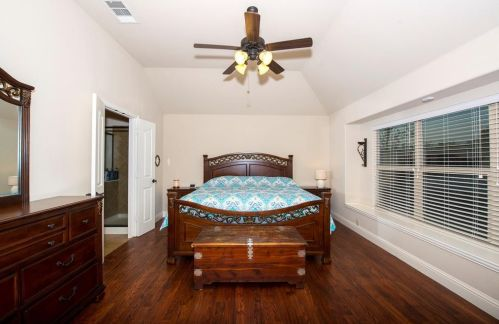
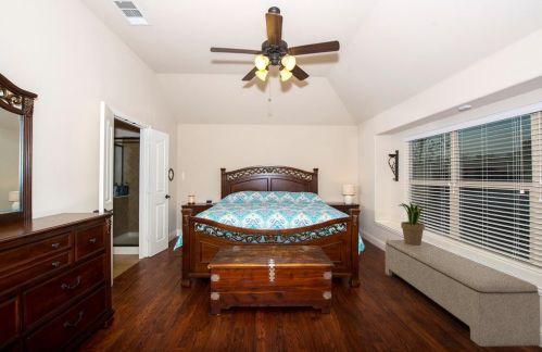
+ potted plant (412, 223)
+ bench (441, 277)
